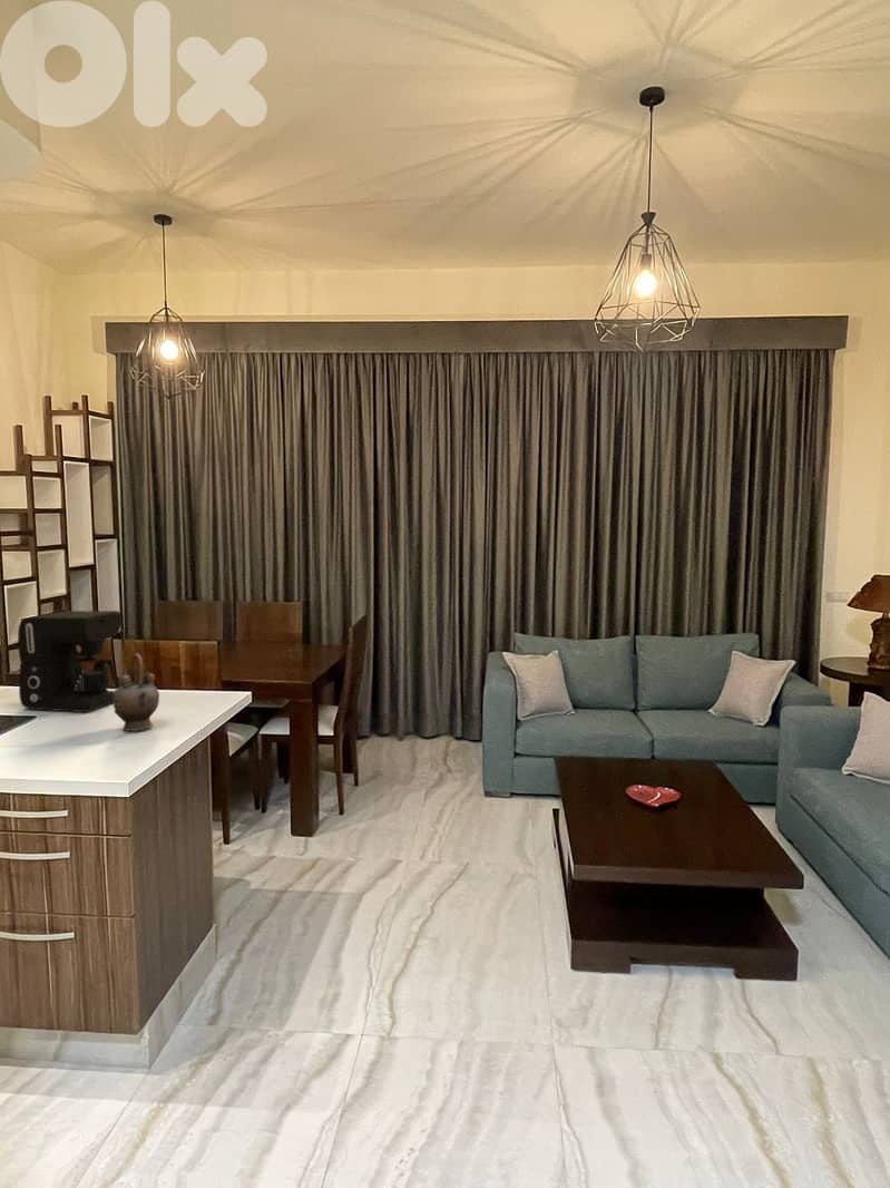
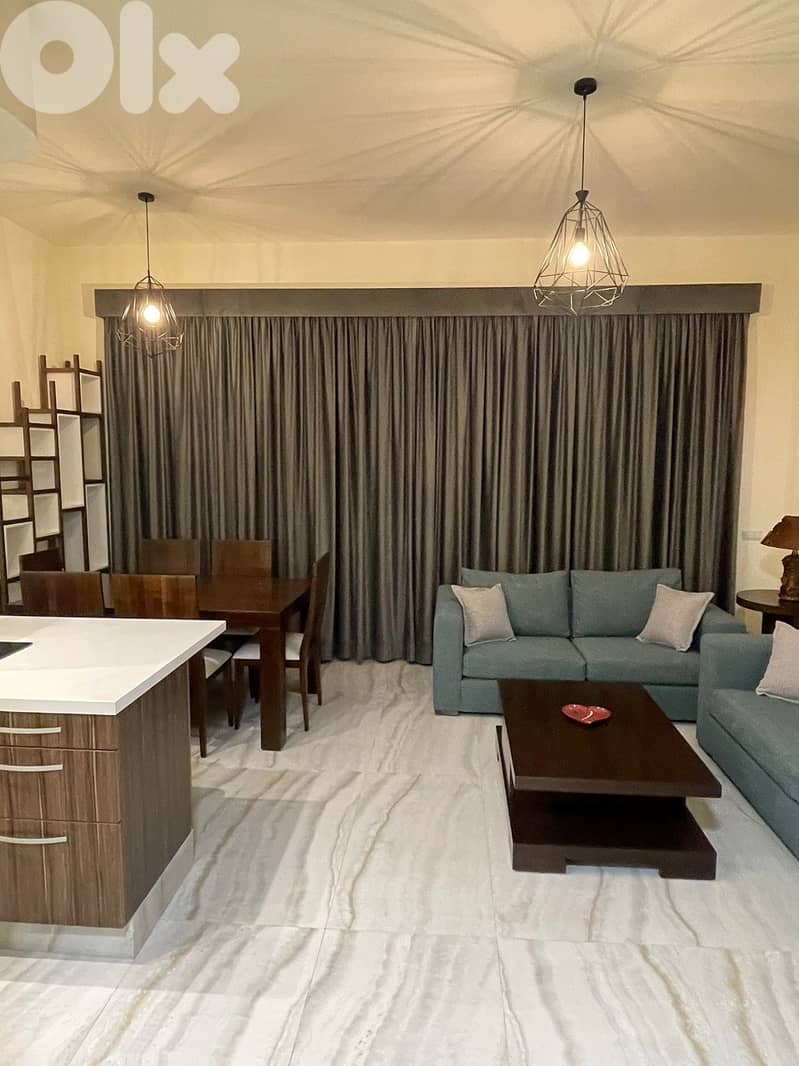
- coffee maker (75, 659)
- teapot (137, 692)
